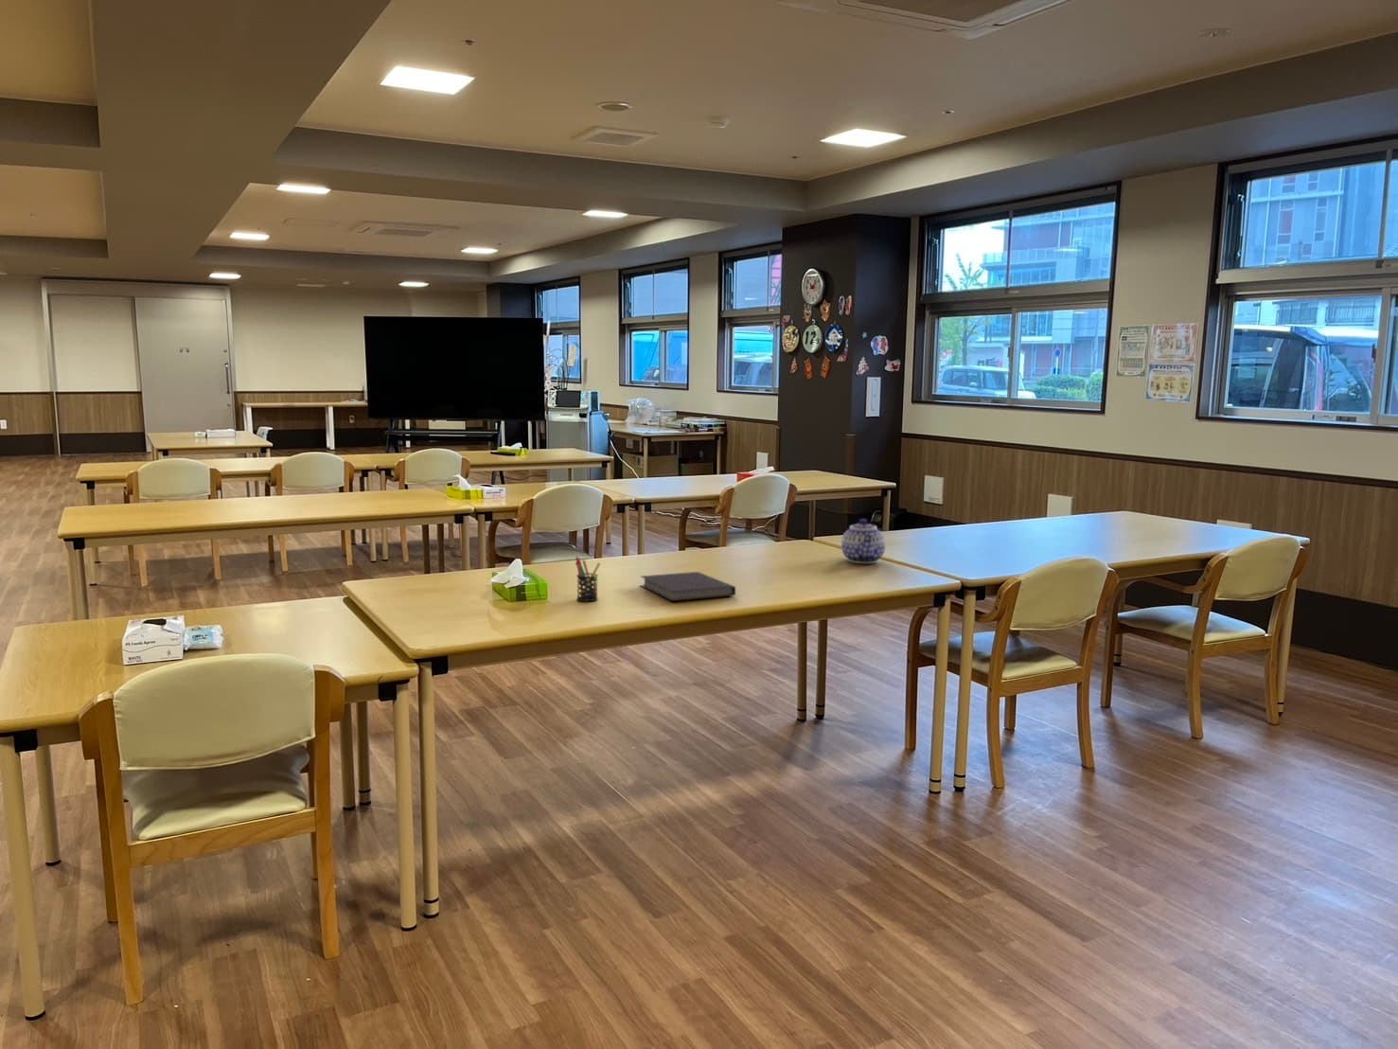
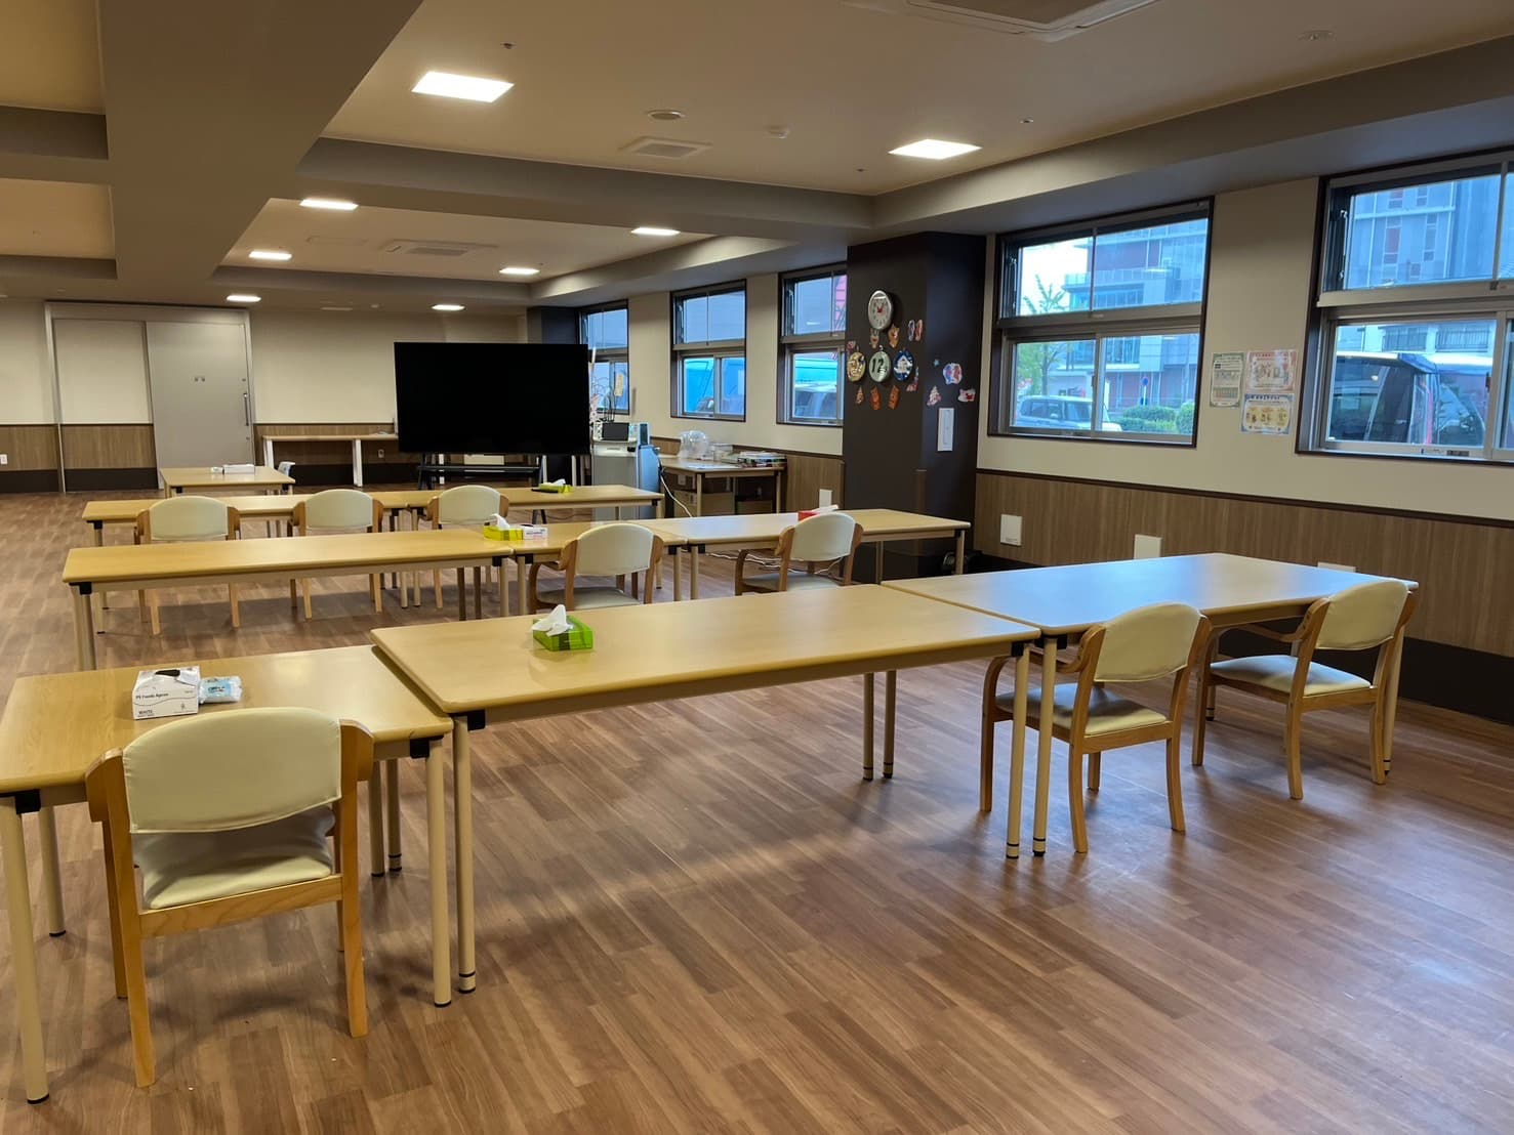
- teapot (864, 540)
- pen holder (585, 578)
- notebook (686, 585)
